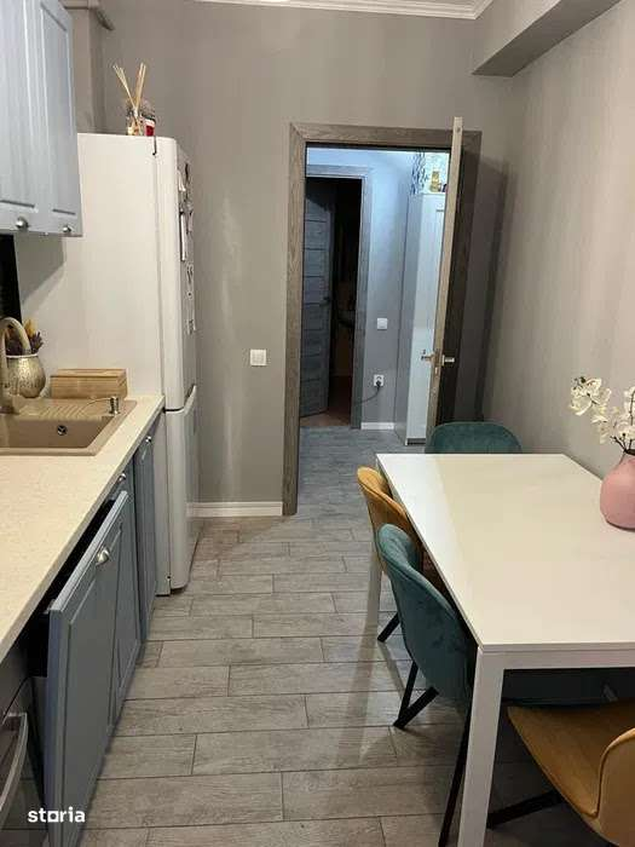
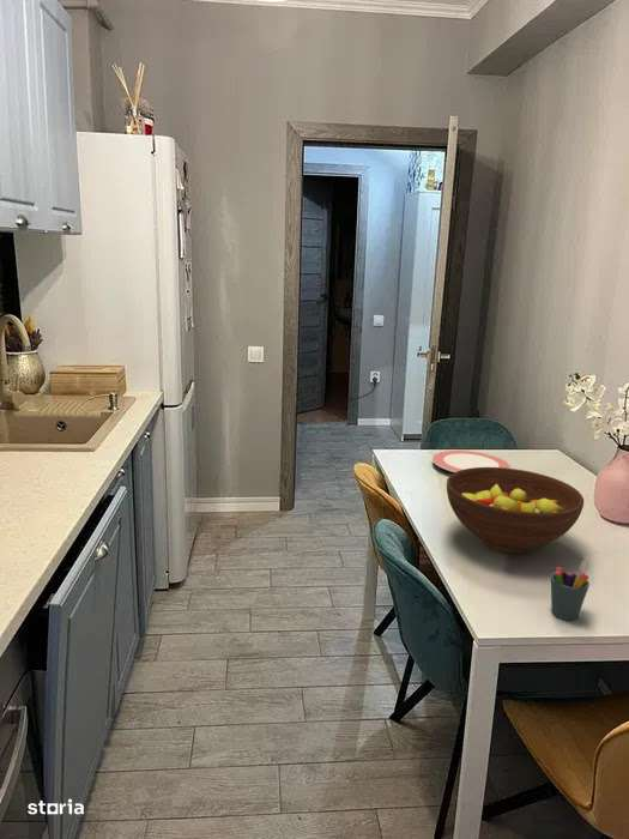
+ plate (470, 464)
+ fruit bowl (509, 515)
+ pen holder (569, 587)
